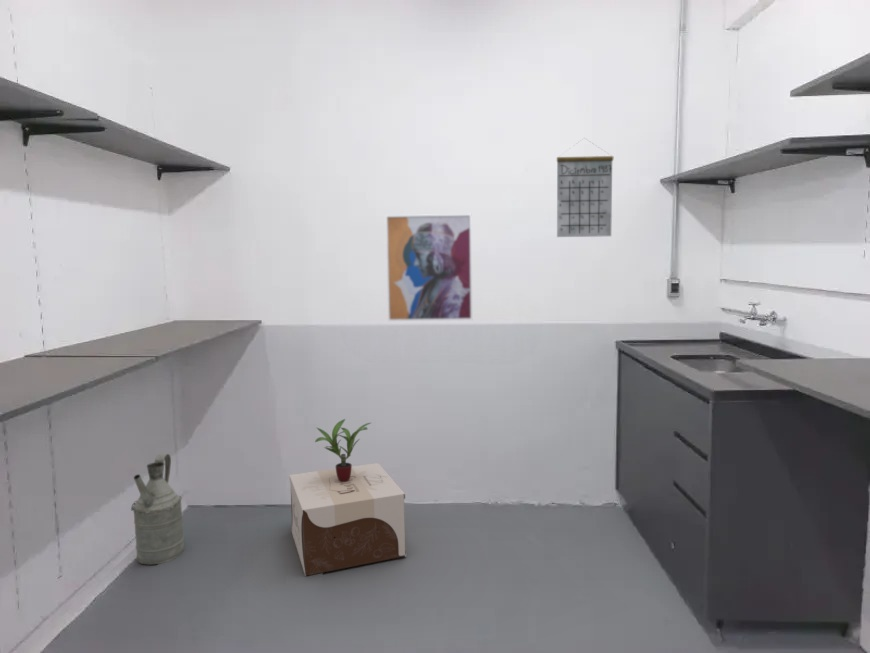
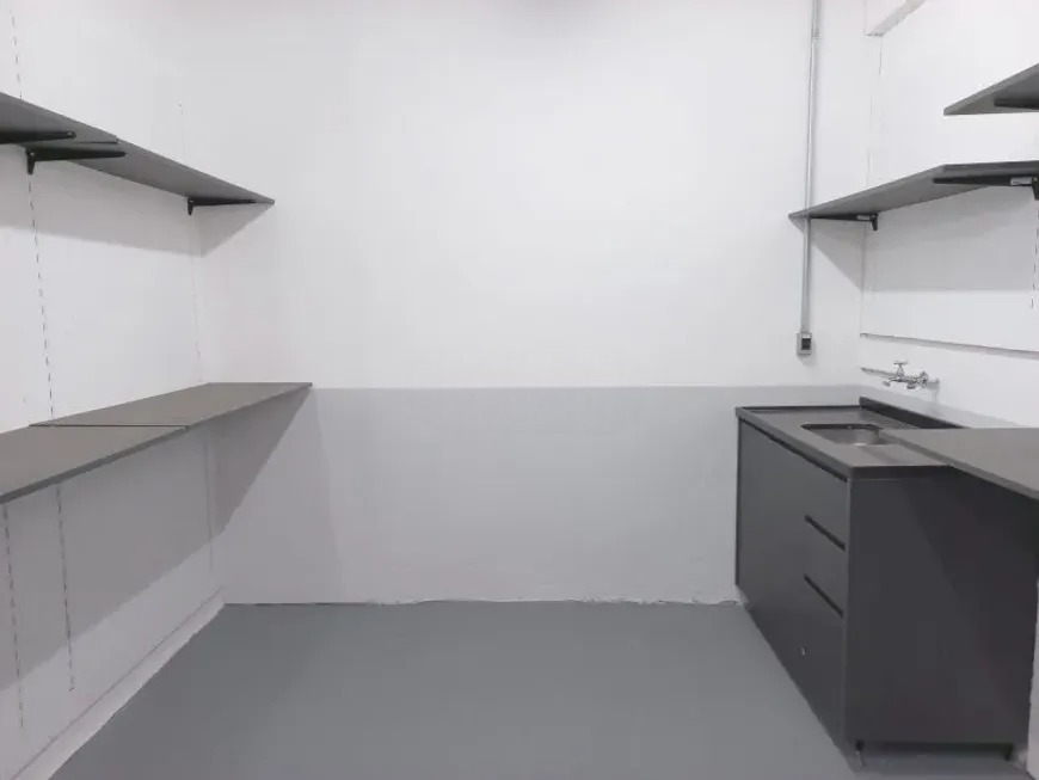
- potted plant (346, 452)
- calendar (584, 187)
- cardboard box (345, 514)
- watering can (156, 508)
- wall art (429, 268)
